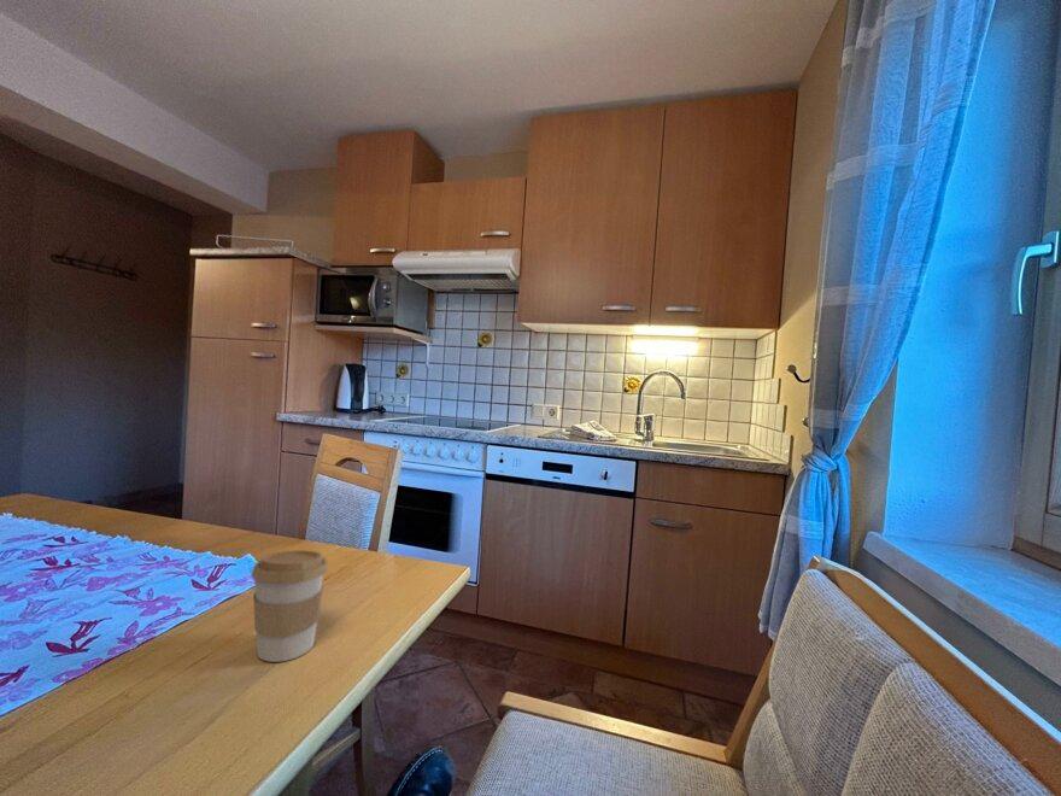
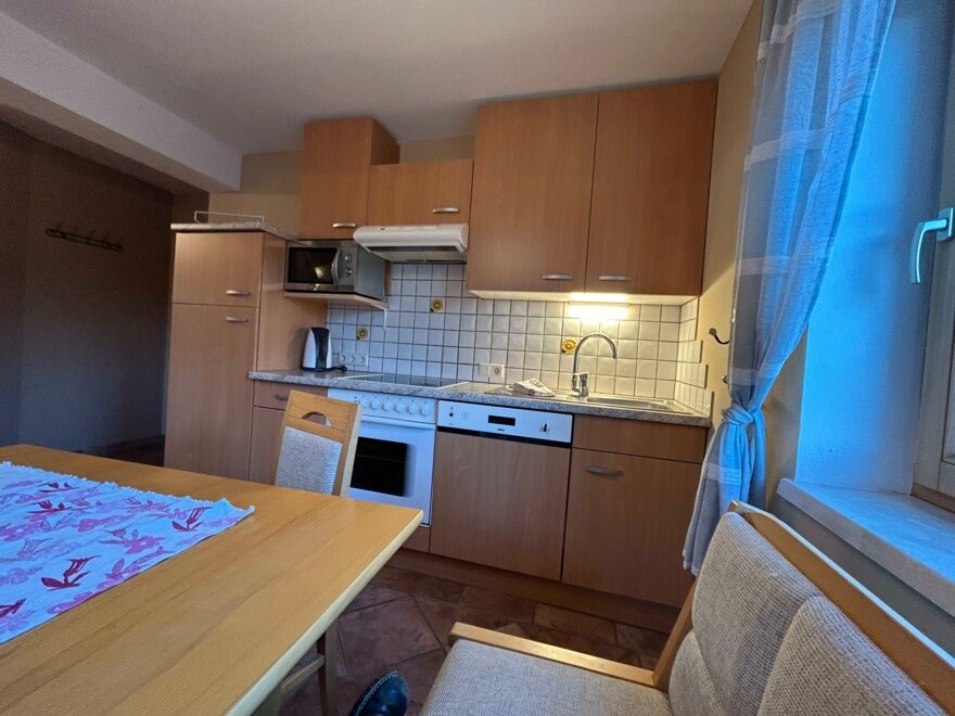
- coffee cup (288, 599)
